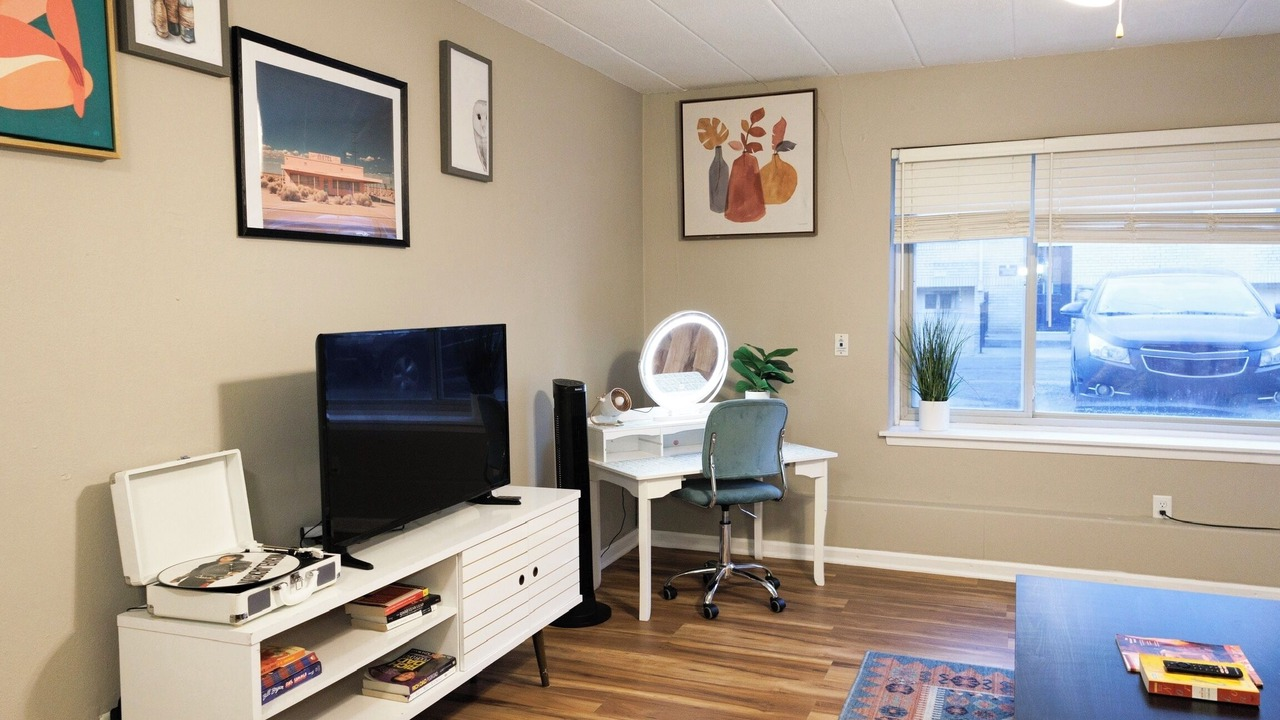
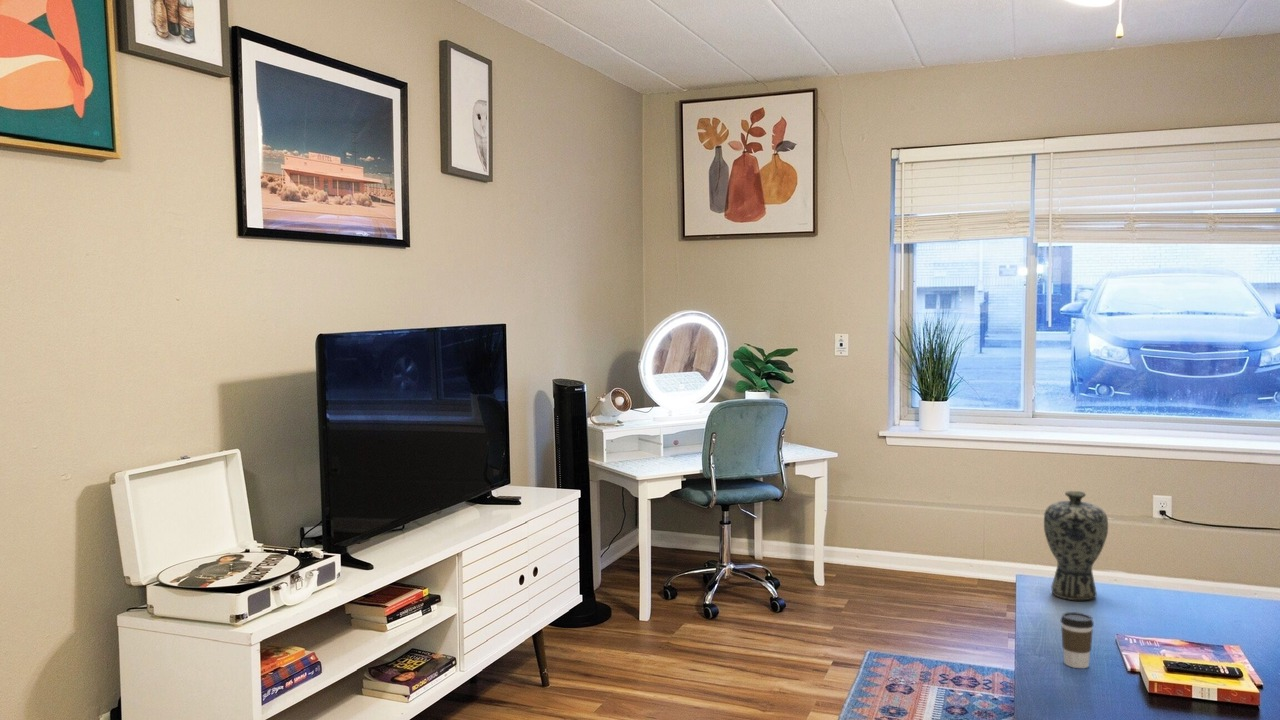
+ vase (1075, 544)
+ coffee cup (1076, 640)
